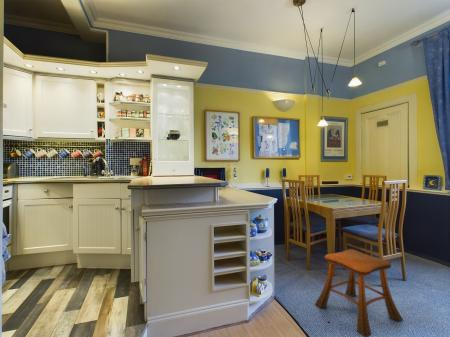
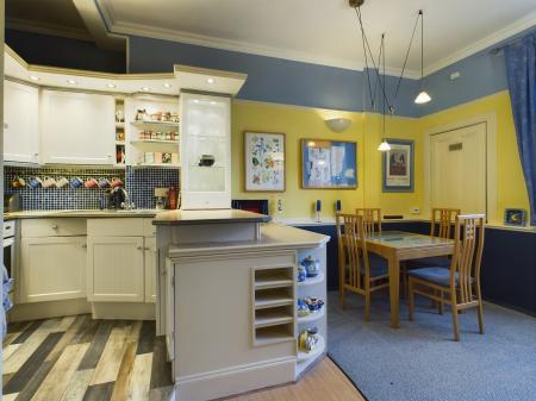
- stool (356, 283)
